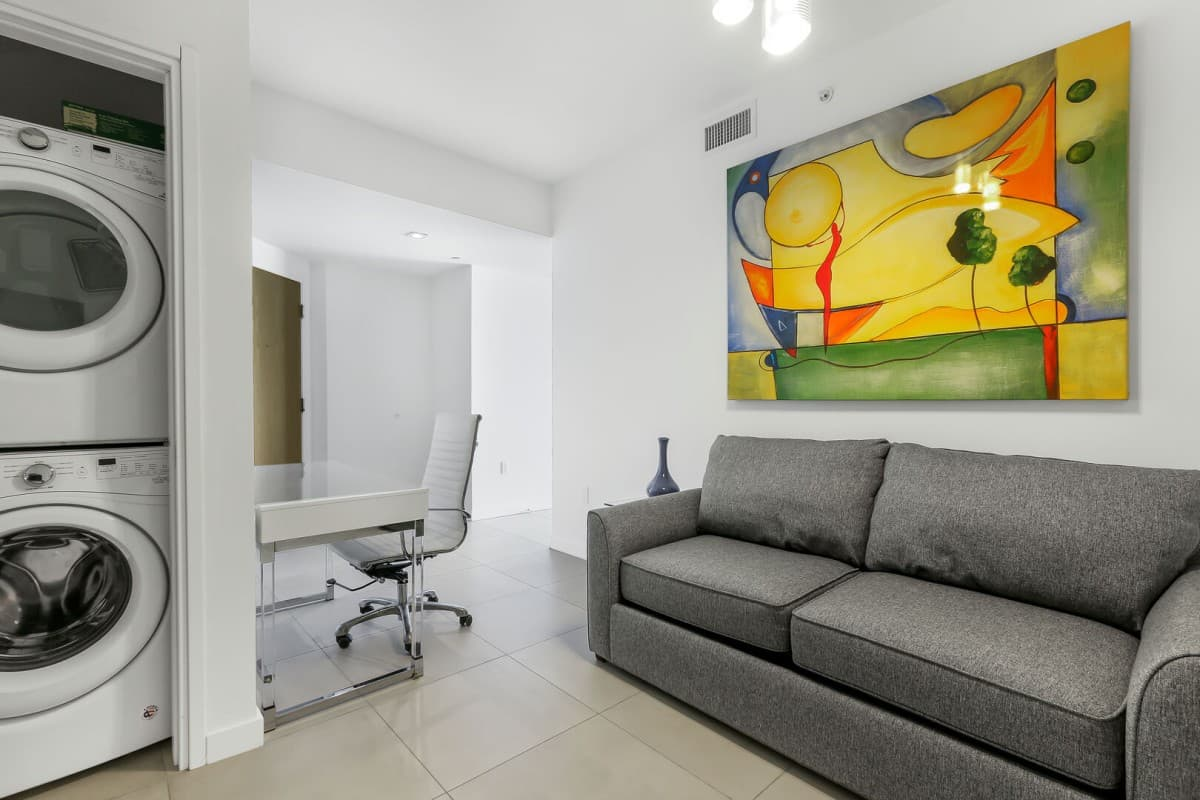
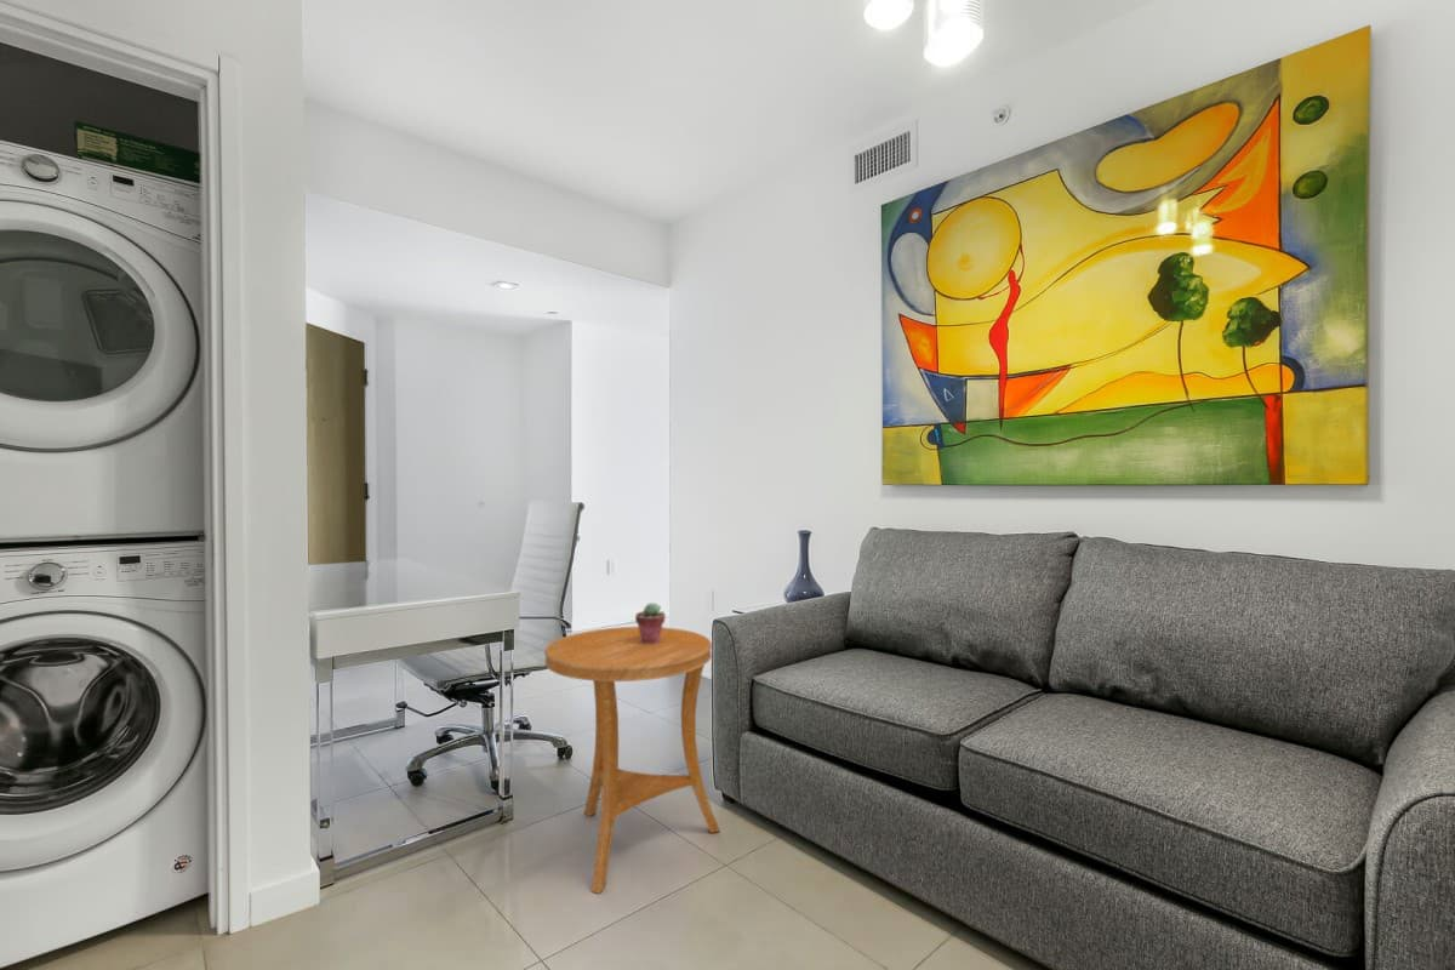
+ potted succulent (650, 621)
+ side table (617, 744)
